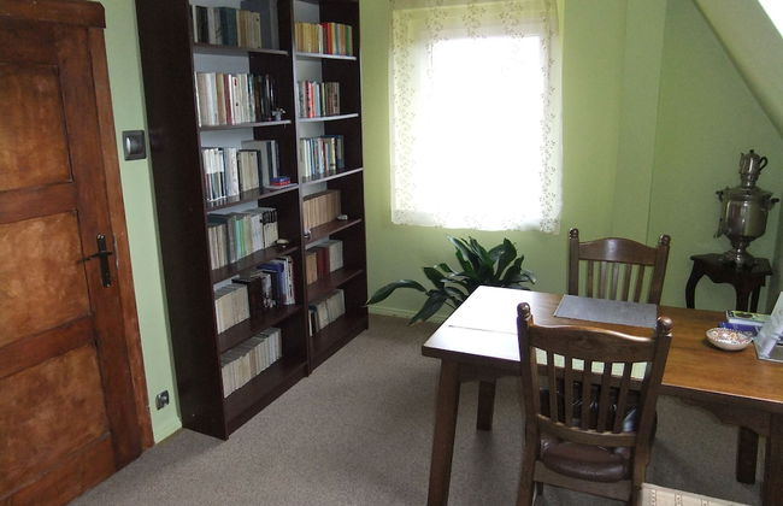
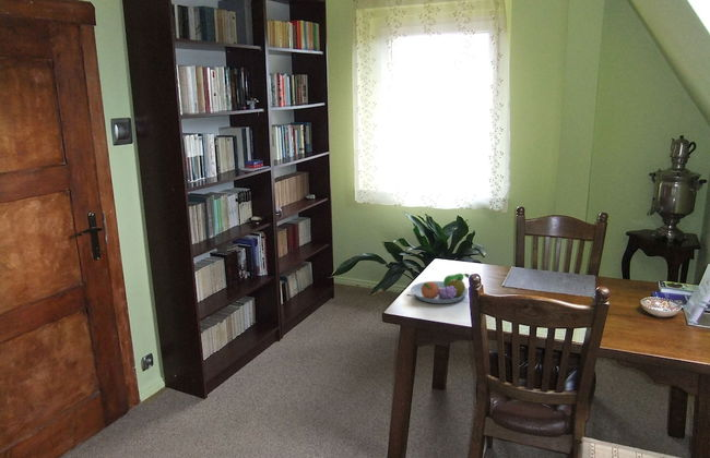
+ fruit bowl (441, 284)
